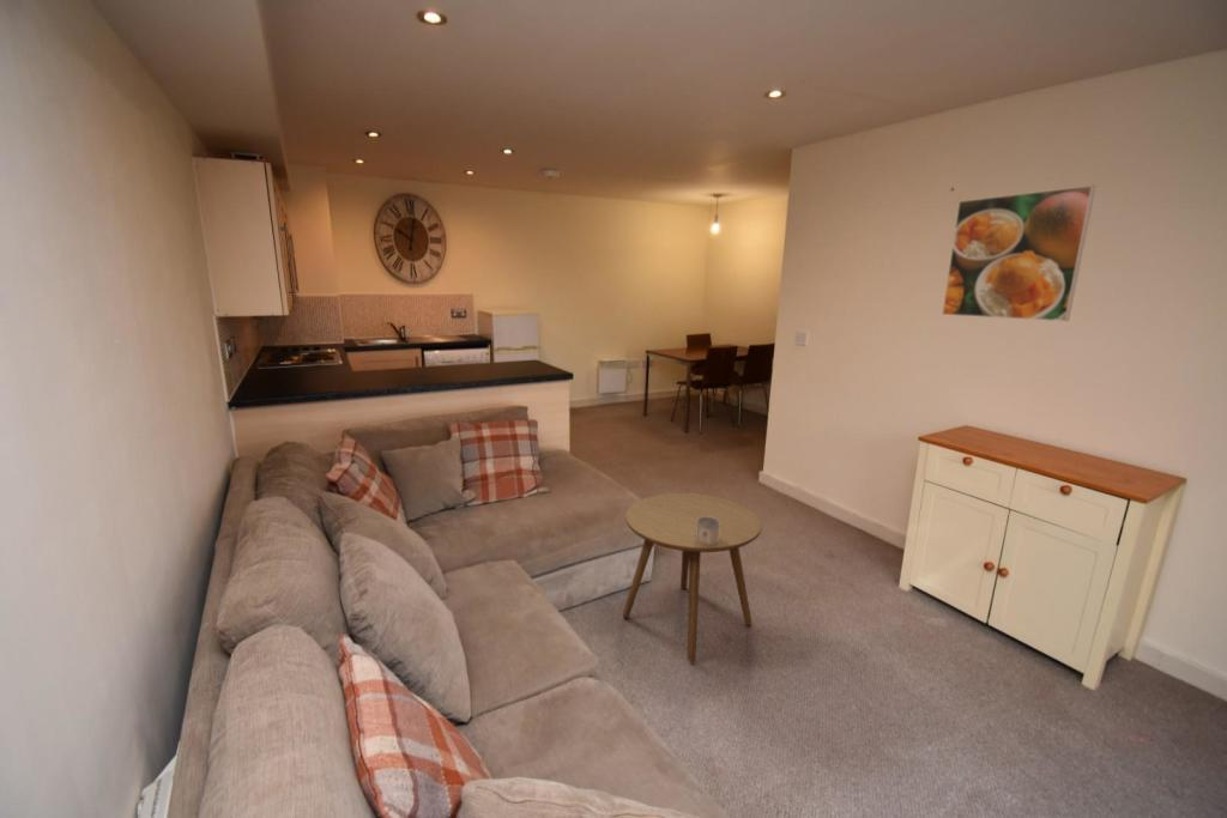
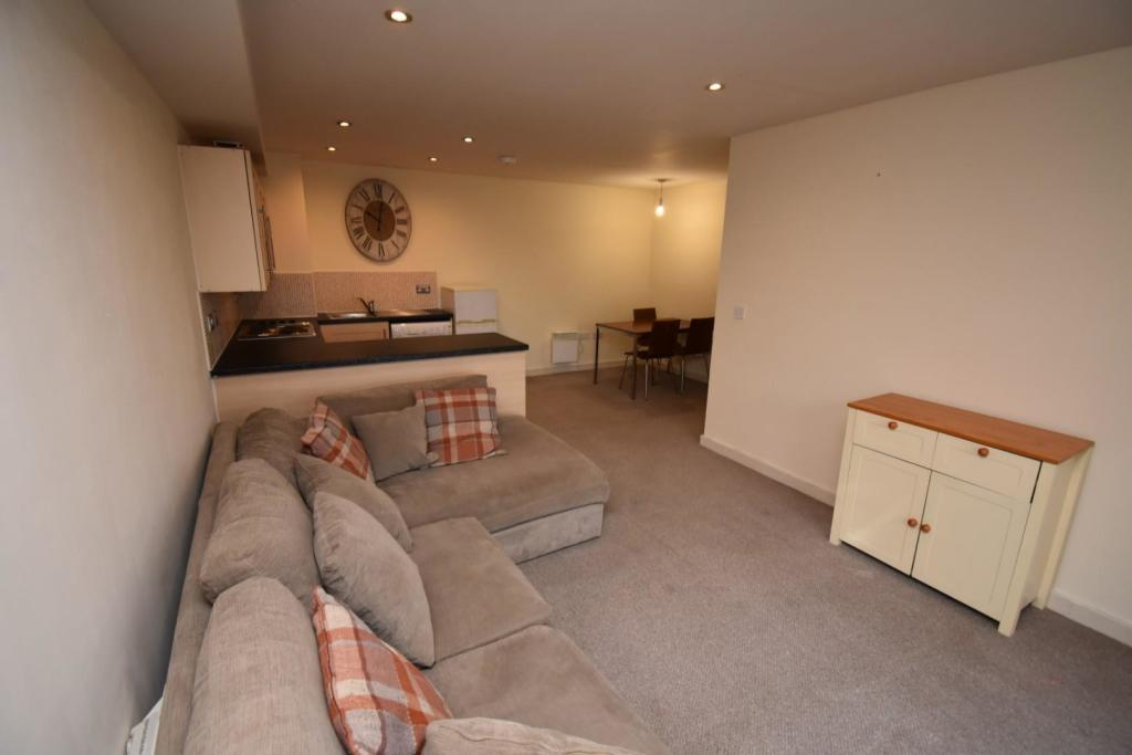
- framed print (1010, 256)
- side table (689, 569)
- mug (705, 528)
